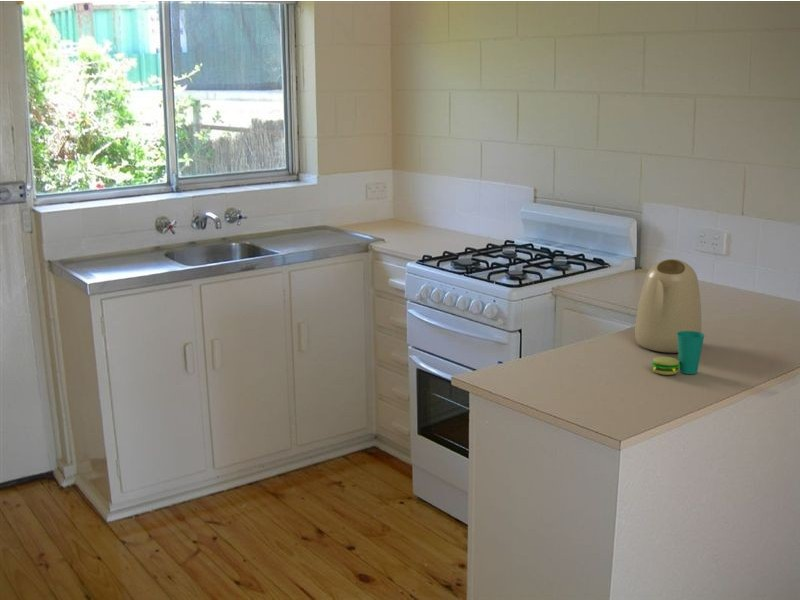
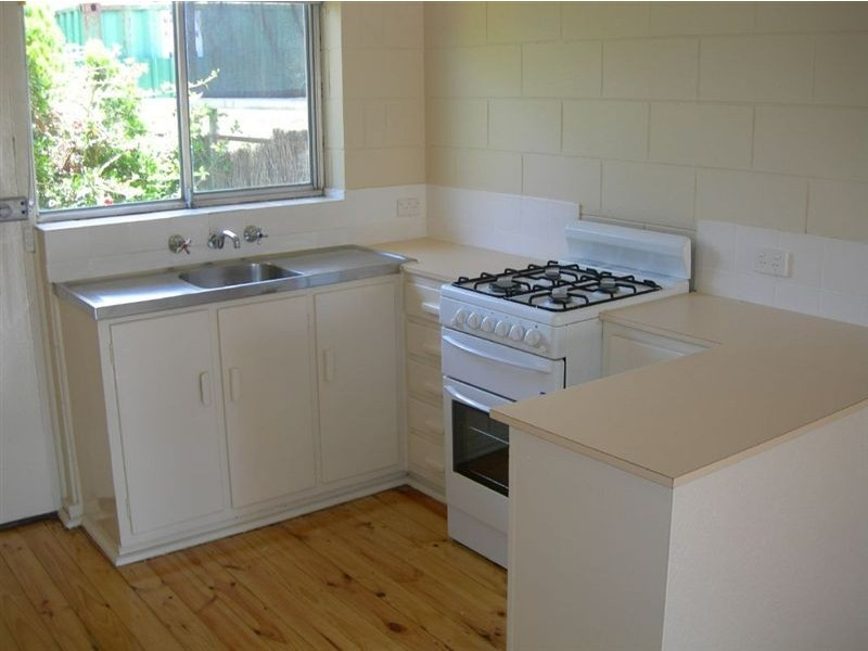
- cup (678, 352)
- kettle (669, 302)
